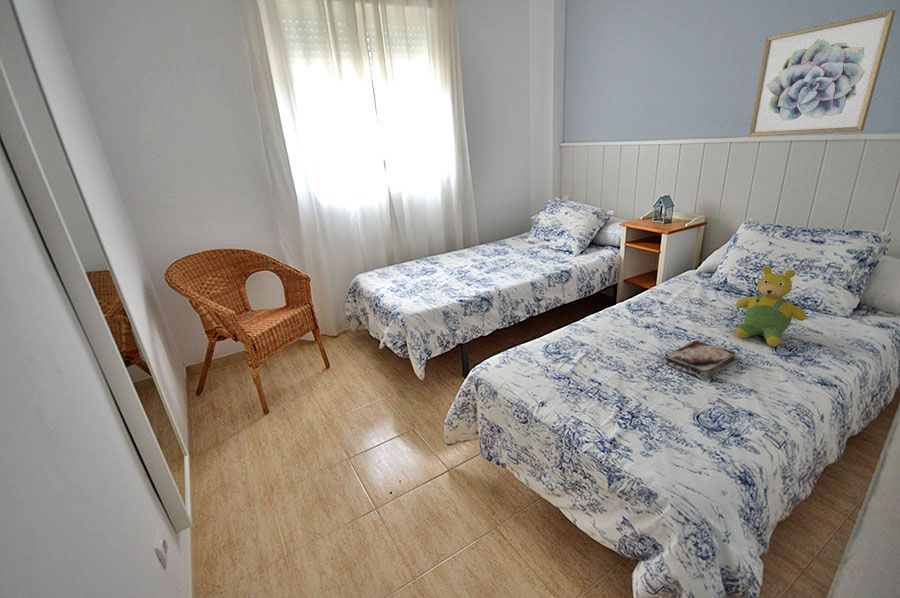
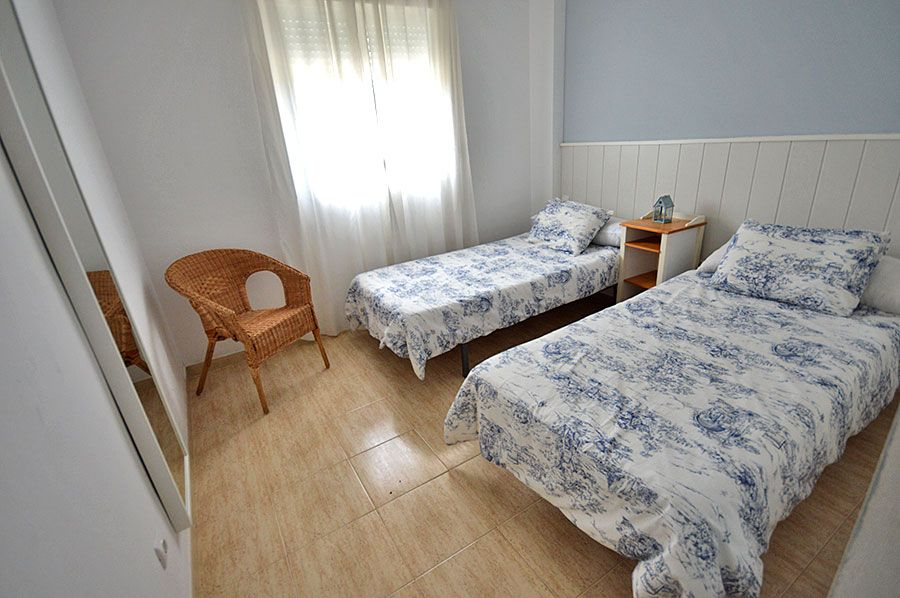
- teddy bear (768, 304)
- tray (702, 355)
- wall art (812, 81)
